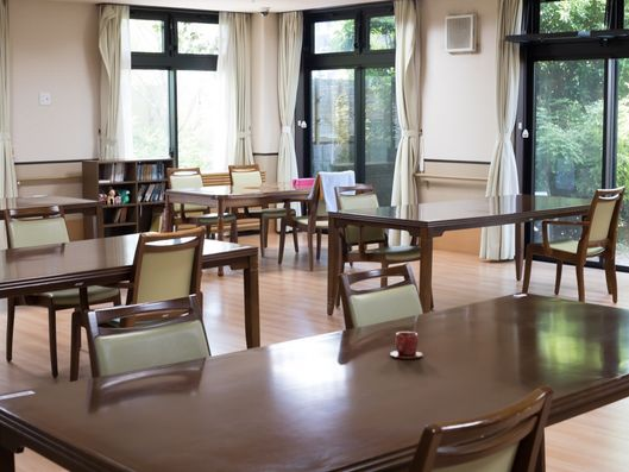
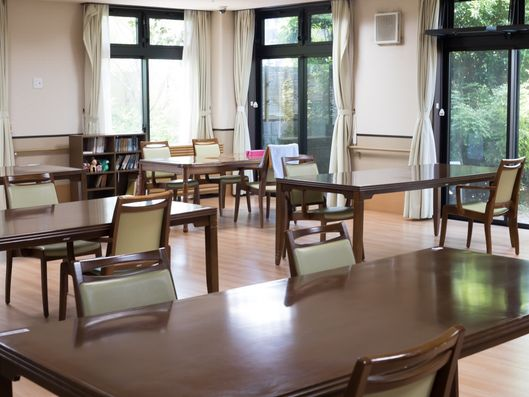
- teacup (405, 344)
